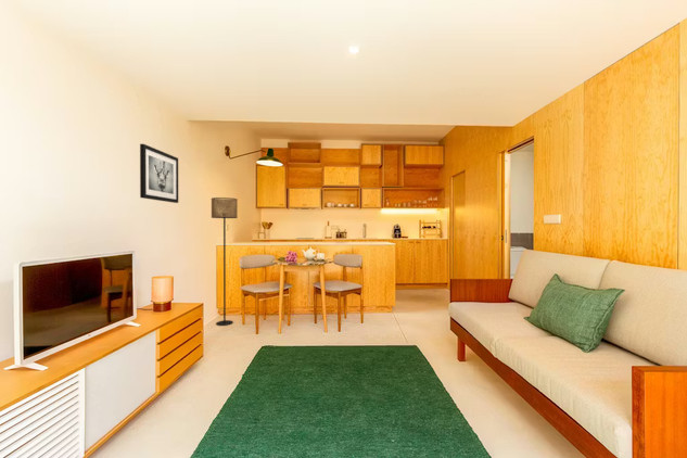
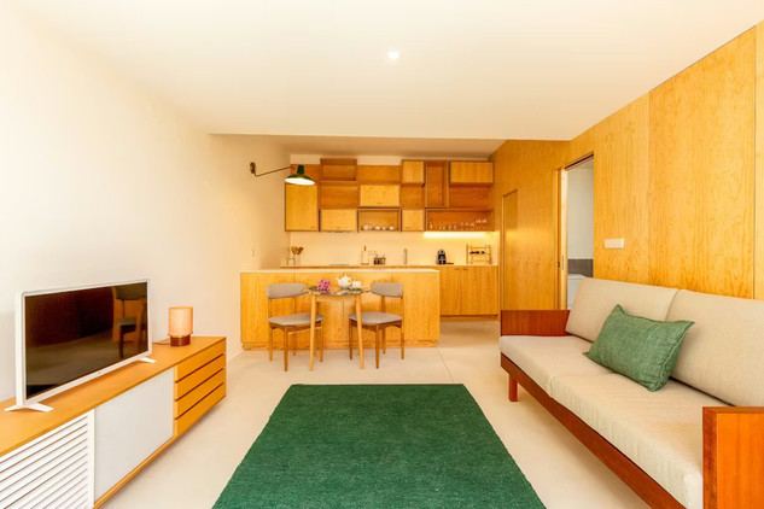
- floor lamp (224, 260)
- wall art (161, 176)
